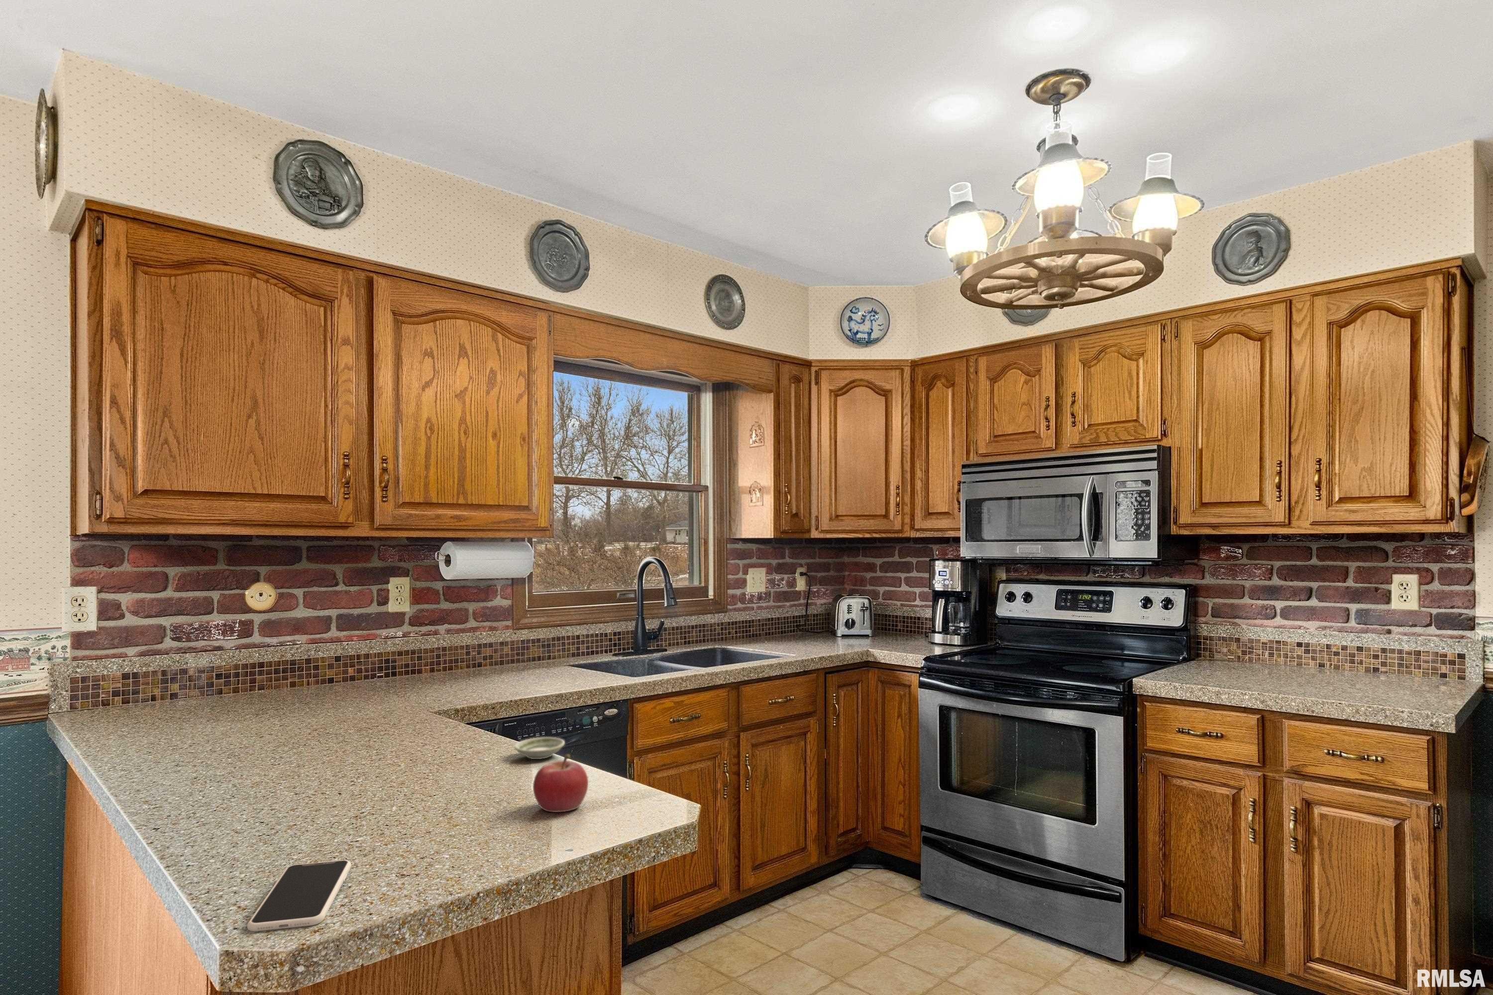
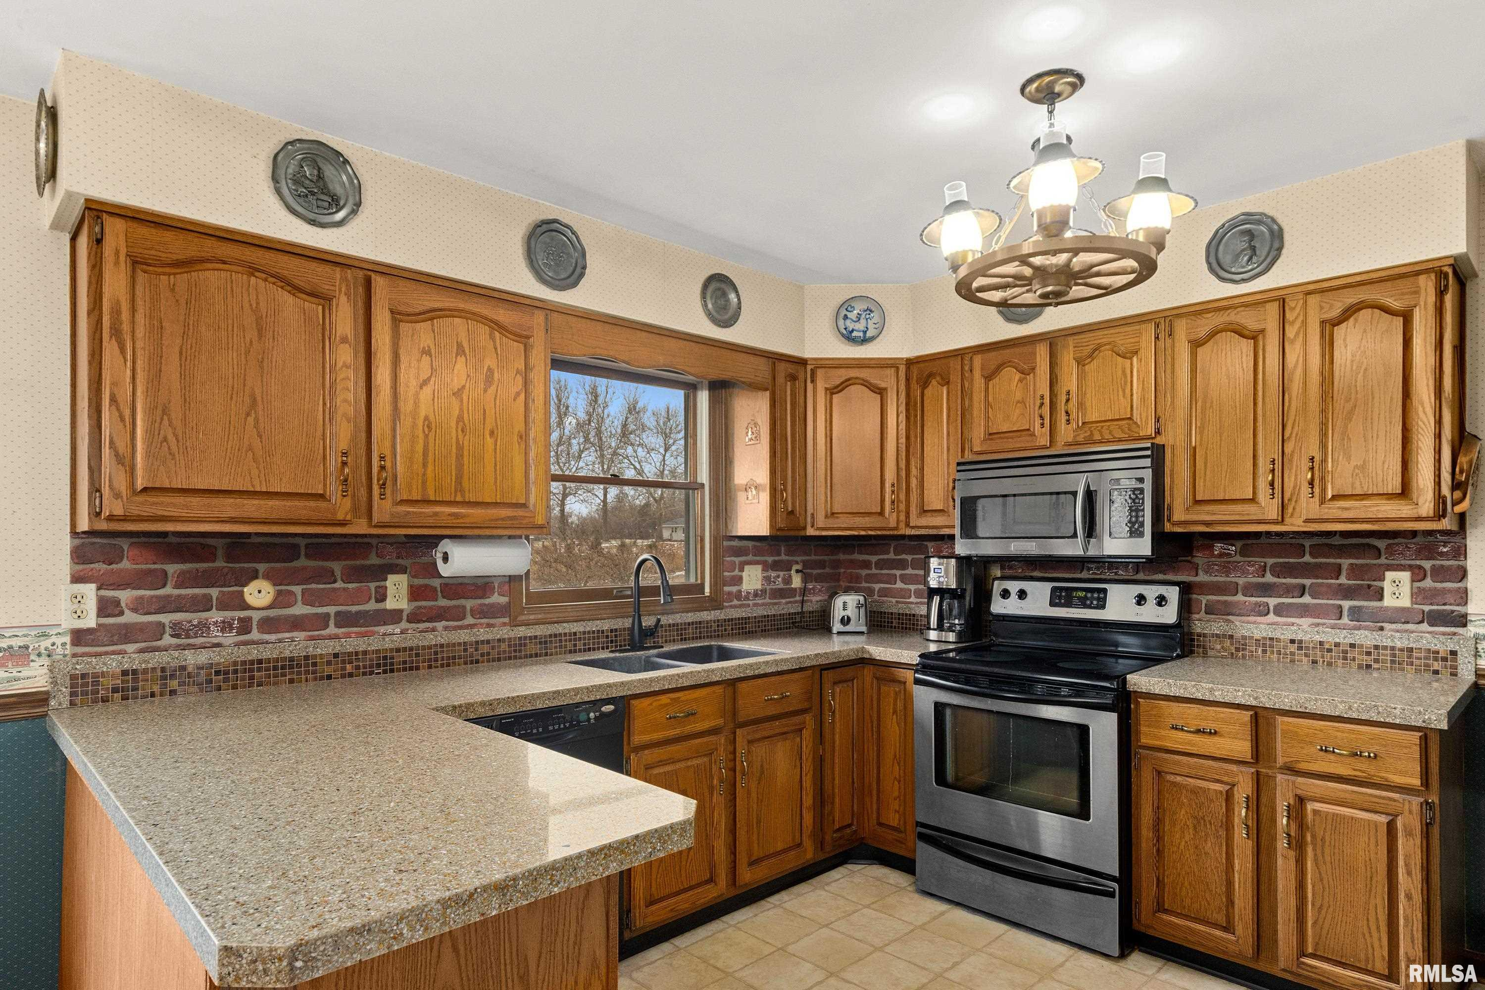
- saucer (540, 750)
- fruit (561, 781)
- smartphone (303, 893)
